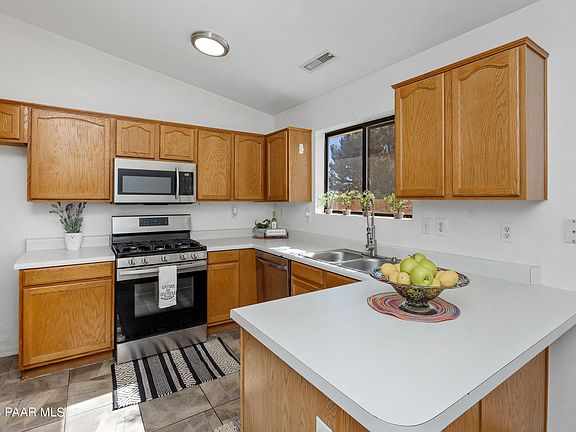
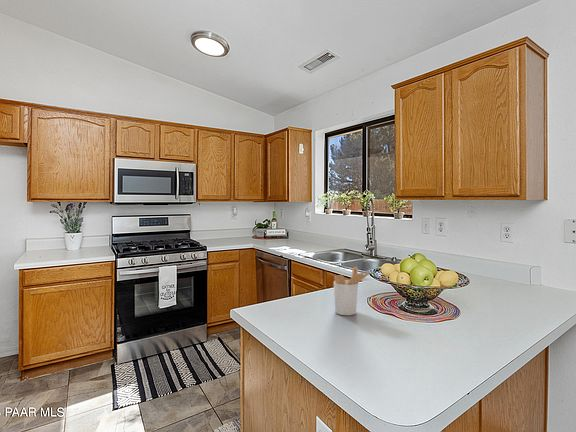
+ utensil holder (350, 291)
